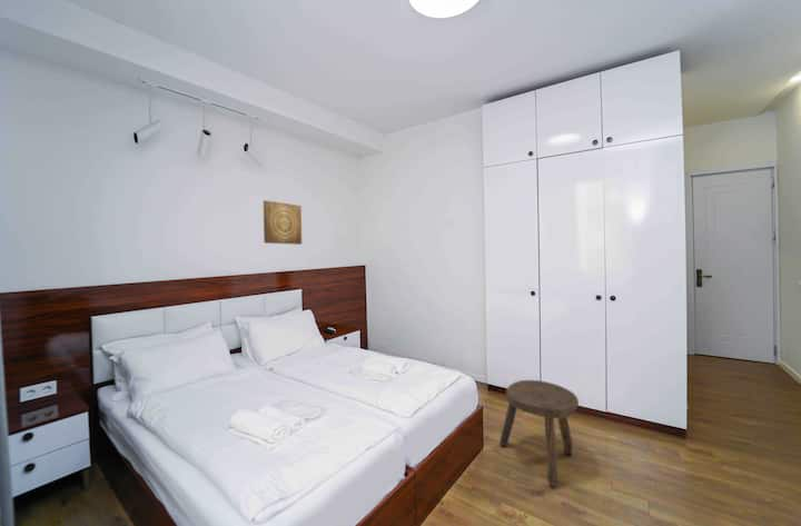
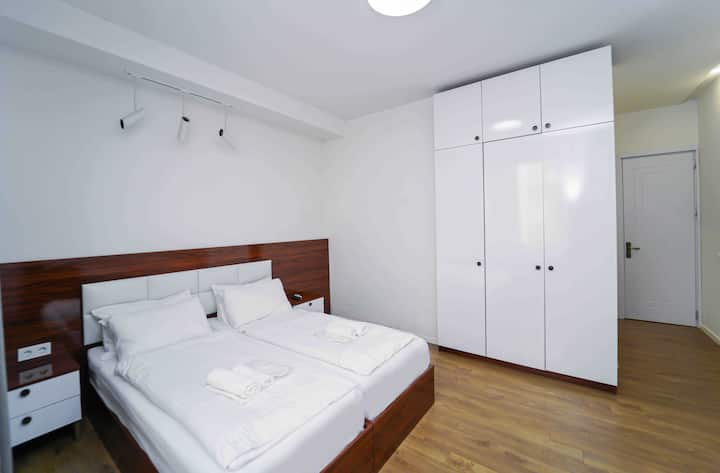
- wall art (283, 222)
- stool (536, 415)
